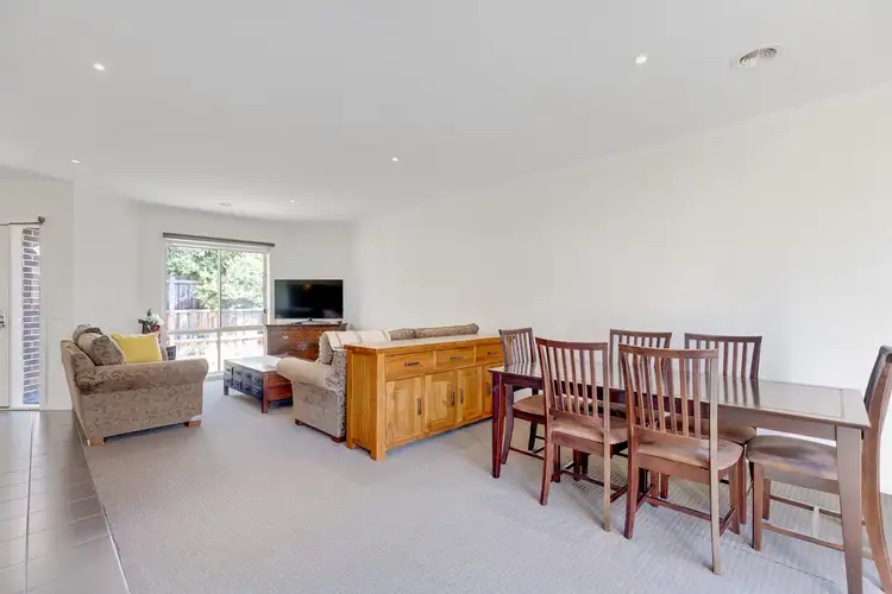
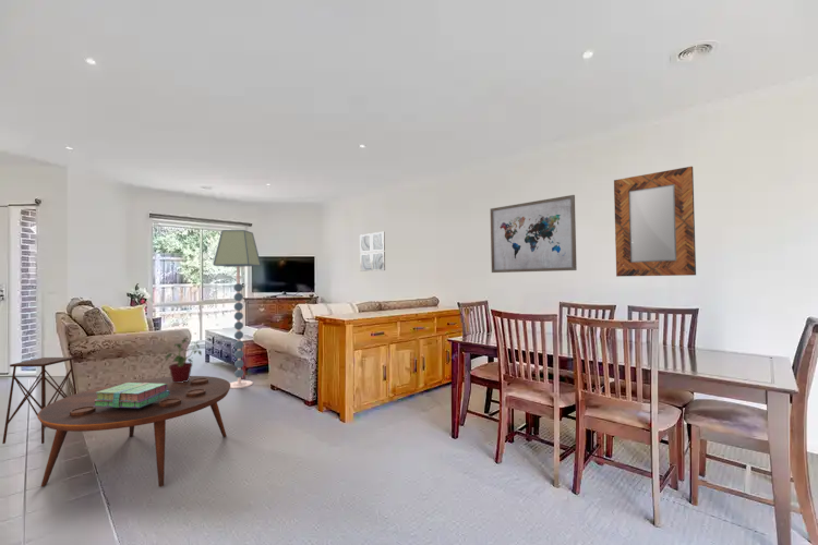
+ wall art (372, 251)
+ potted plant (187, 358)
+ wall art (529, 237)
+ stack of books (133, 397)
+ home mirror (652, 225)
+ floor lamp (238, 307)
+ coffee table (145, 423)
+ side table (44, 398)
